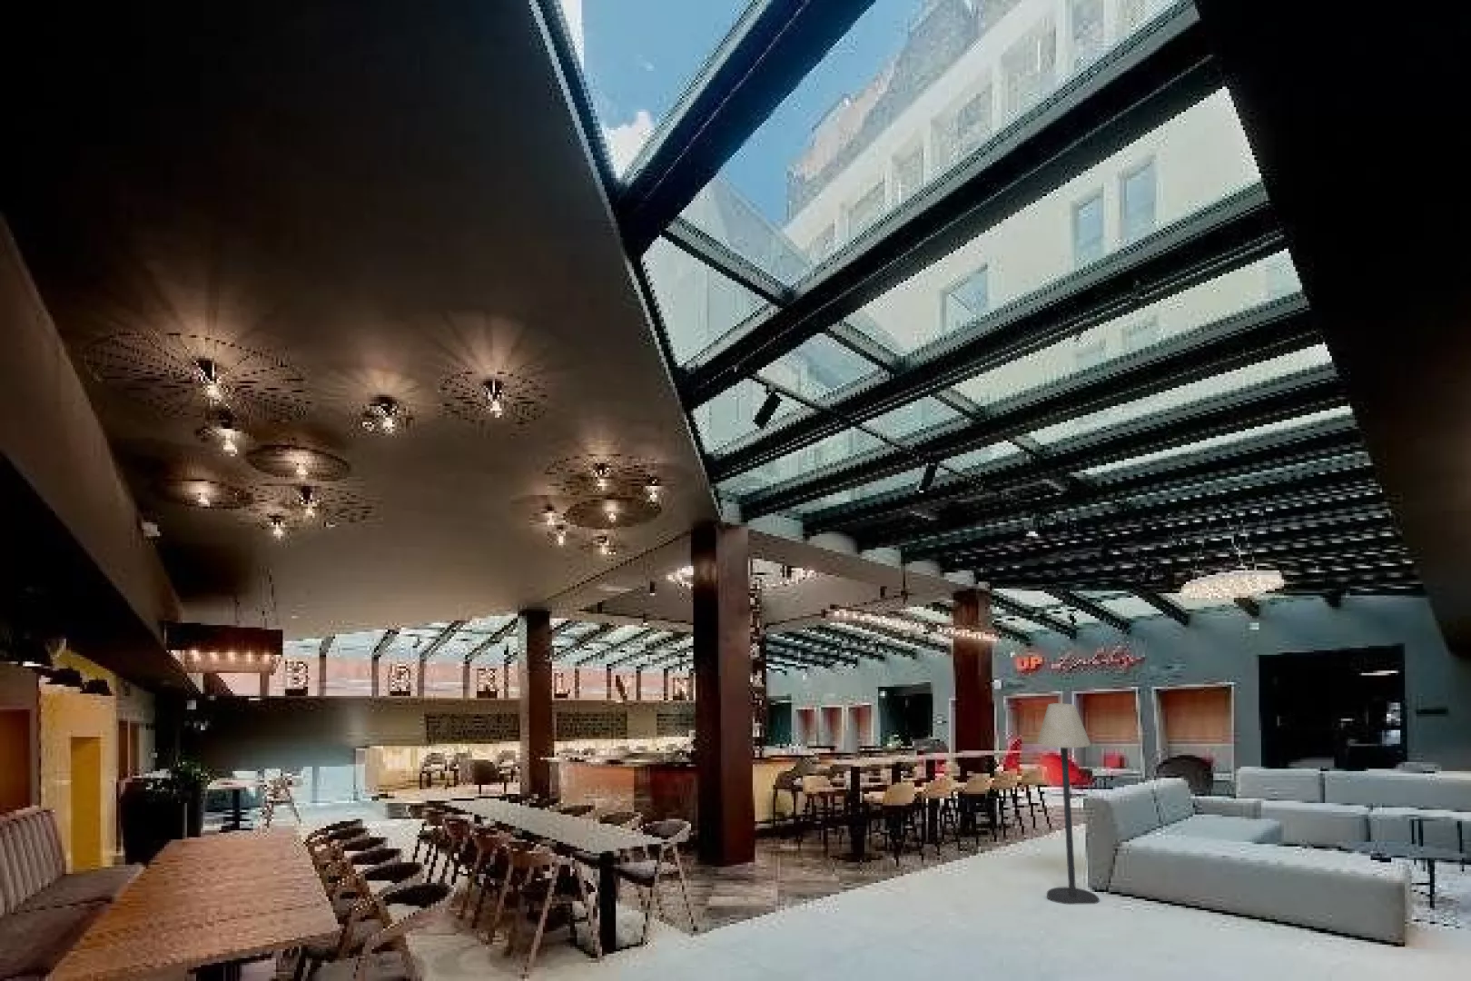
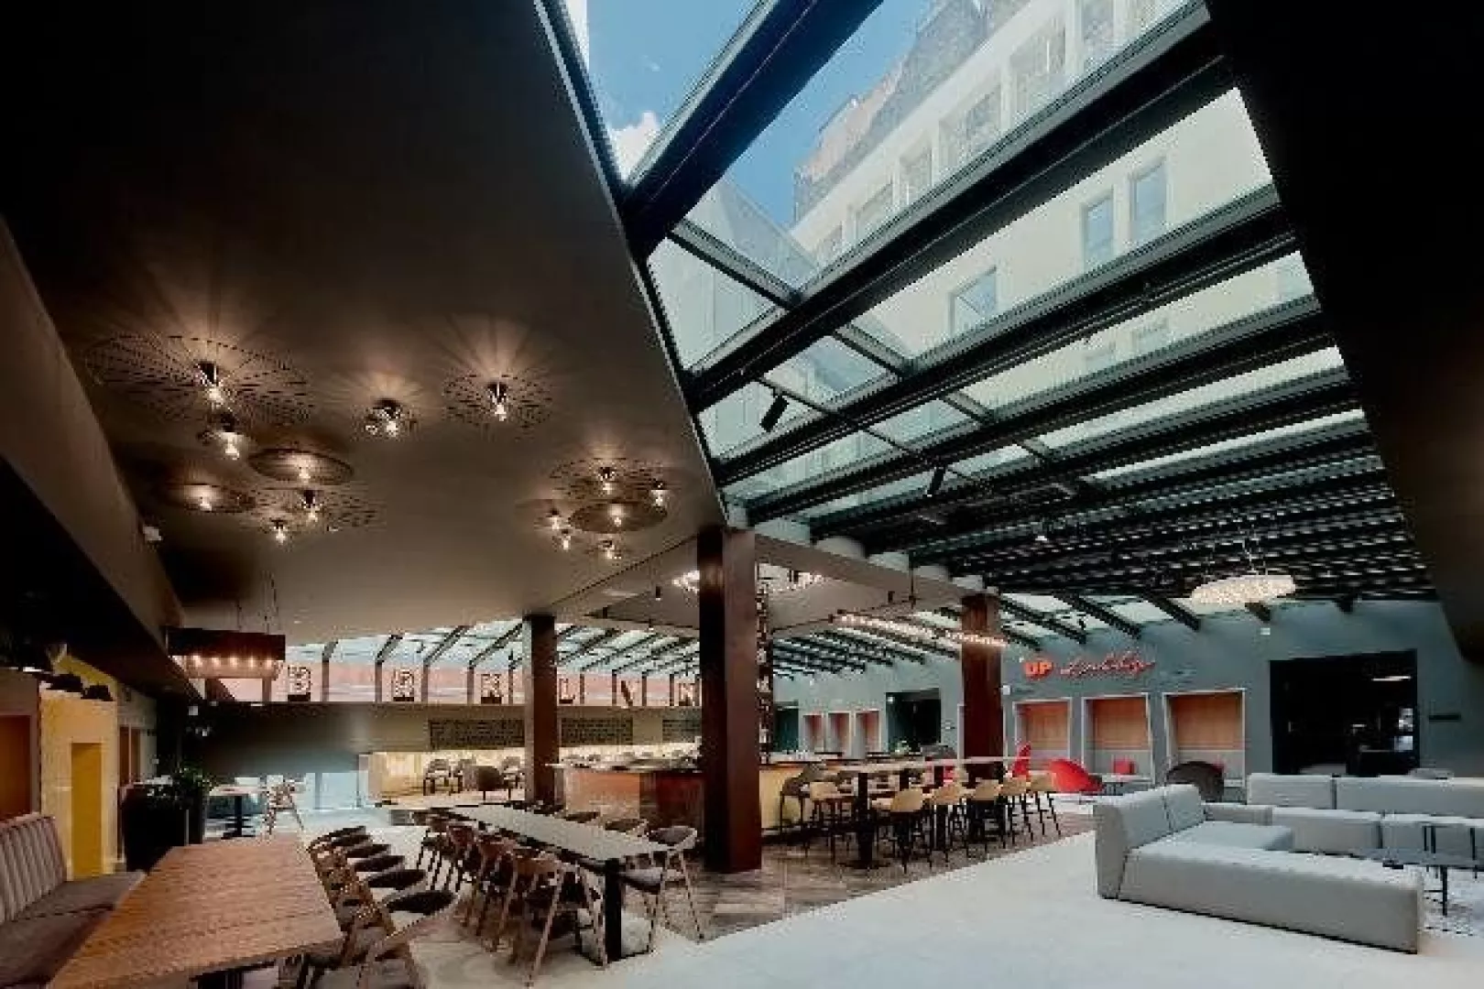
- floor lamp (1067, 800)
